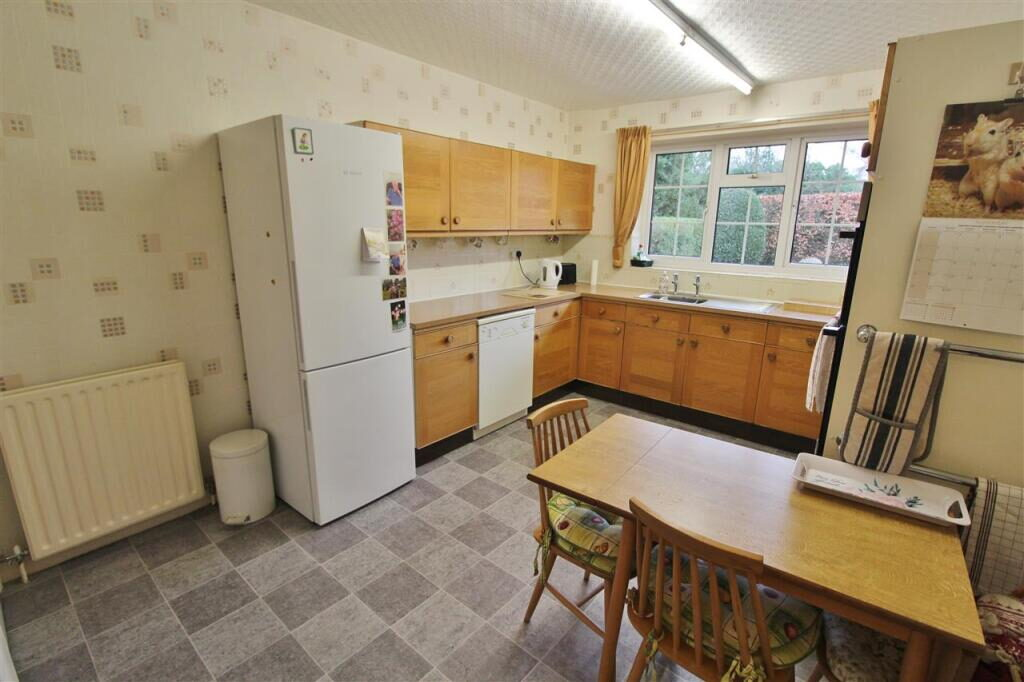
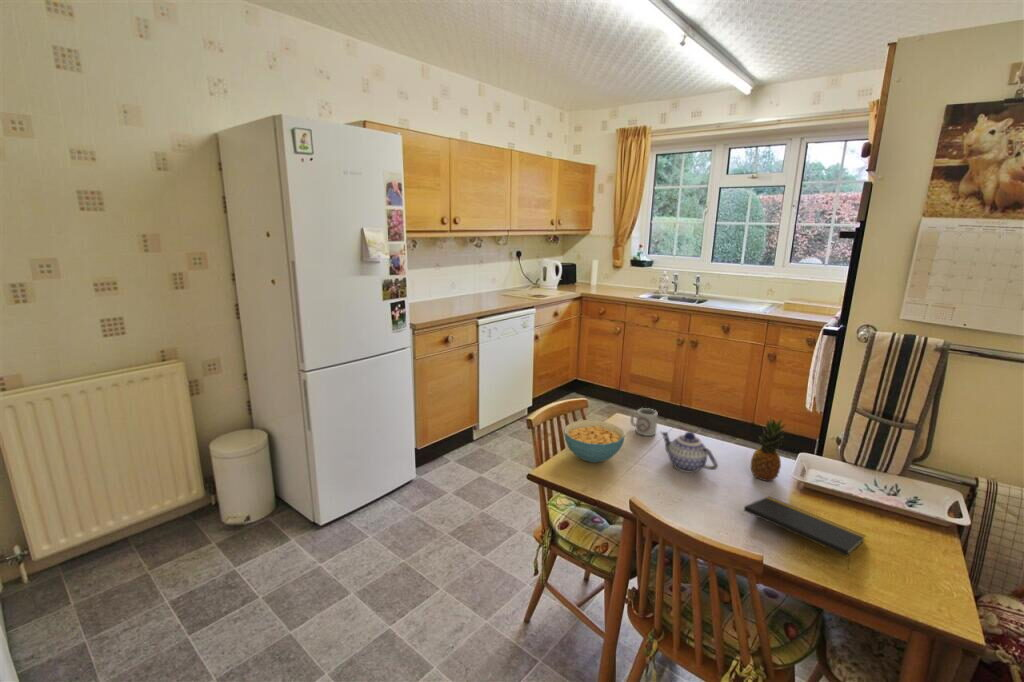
+ cup (643, 421)
+ fruit (768, 447)
+ cereal bowl (593, 445)
+ notepad (803, 522)
+ teapot (687, 449)
